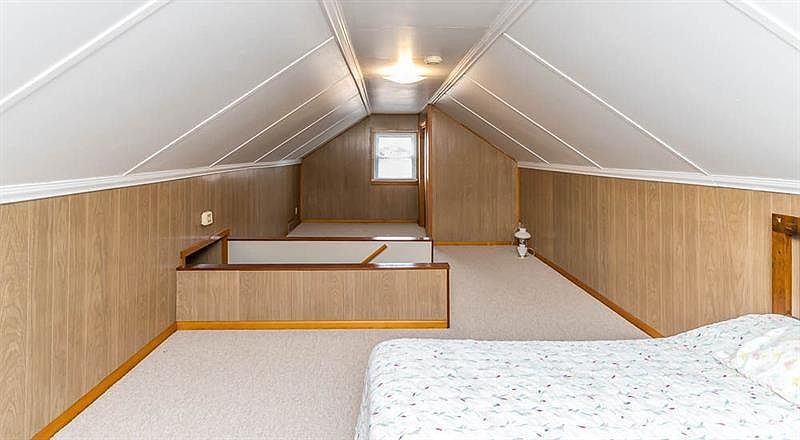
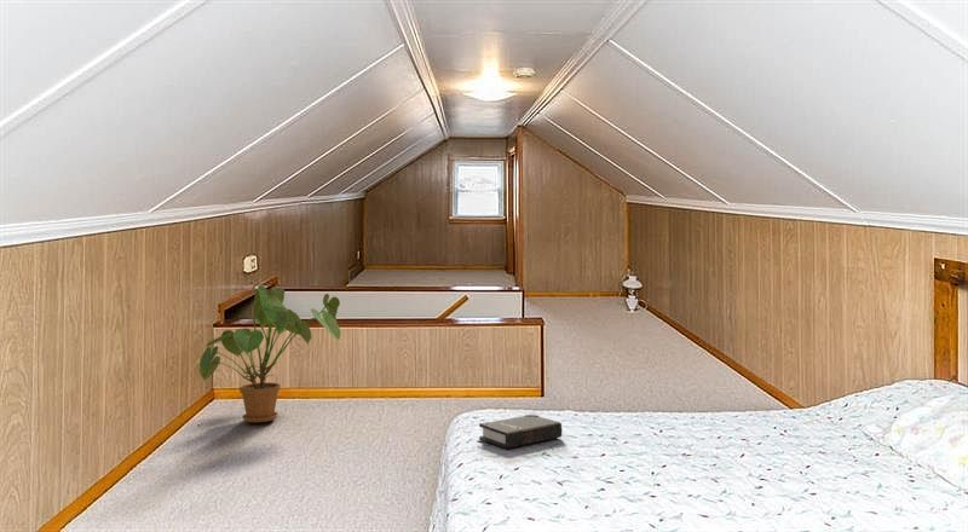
+ hardback book (520, 430)
+ house plant (272, 347)
